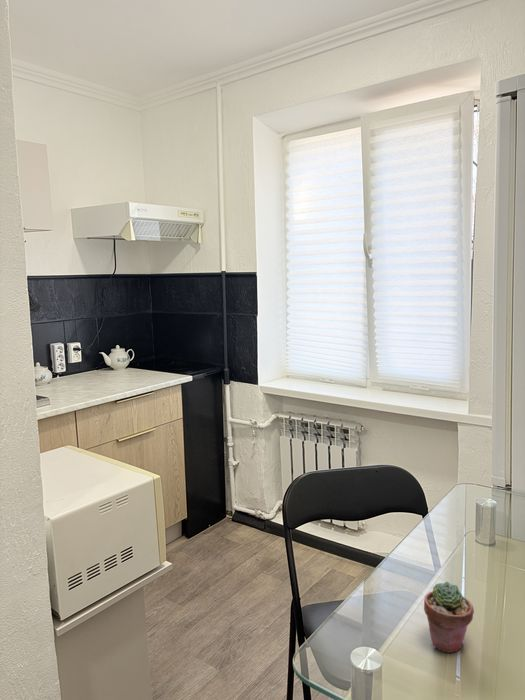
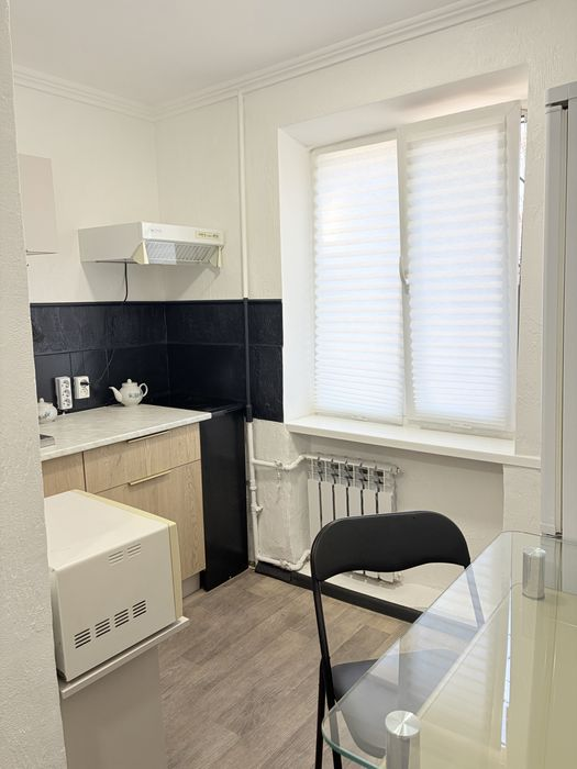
- potted succulent (447, 614)
